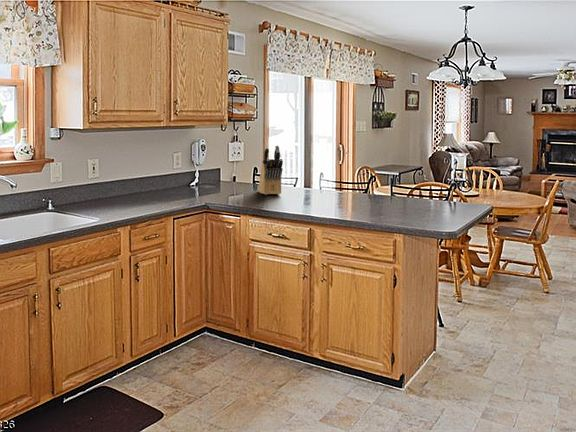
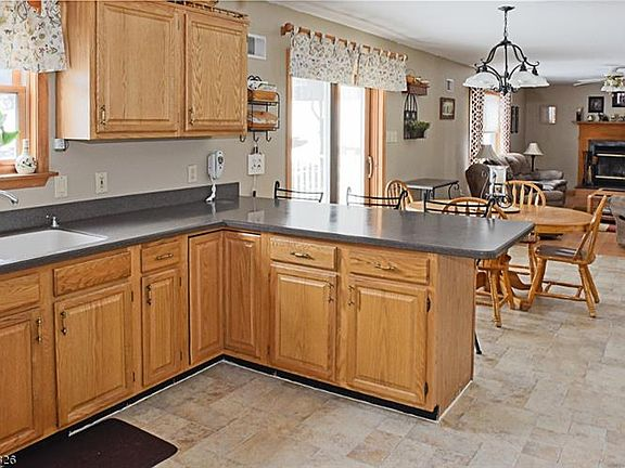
- knife block (270, 170)
